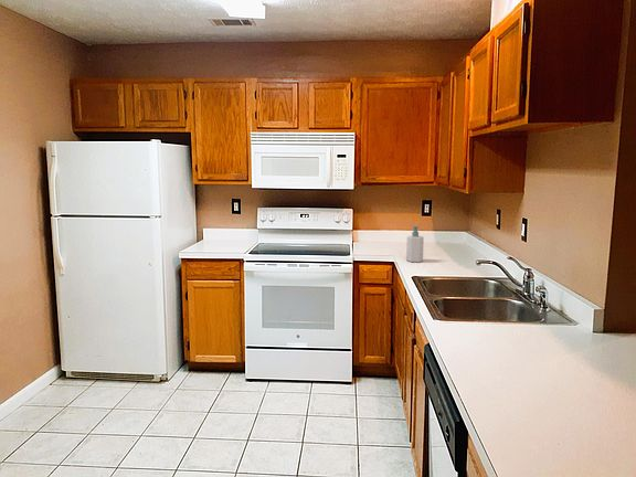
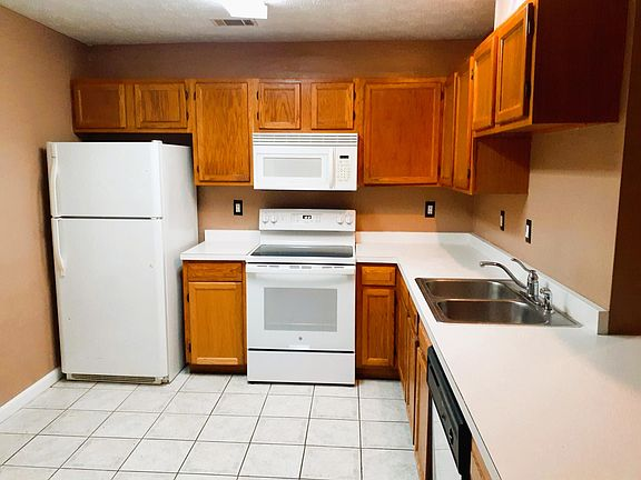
- soap bottle (414, 243)
